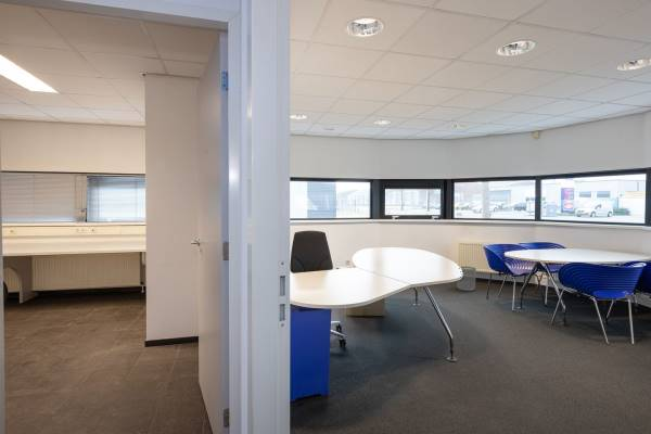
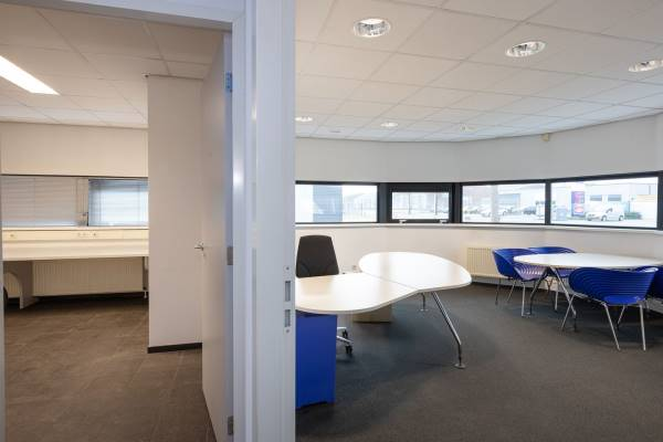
- waste bin (465, 278)
